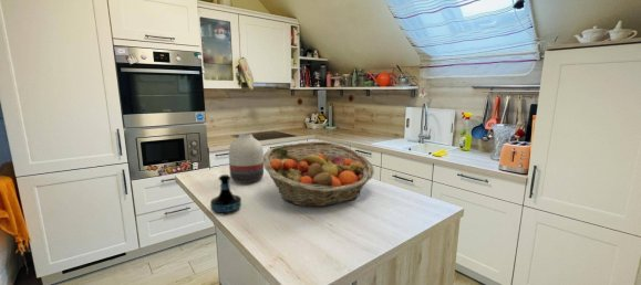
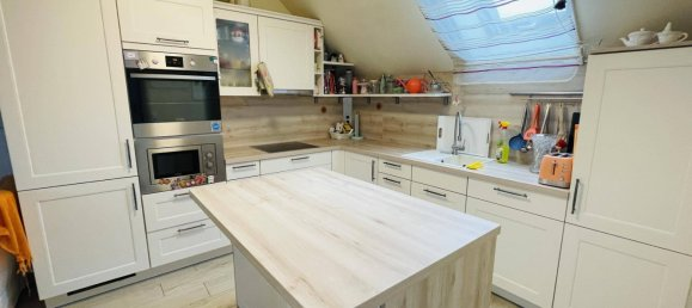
- fruit basket (319, 170)
- tequila bottle (225, 192)
- vase (246, 157)
